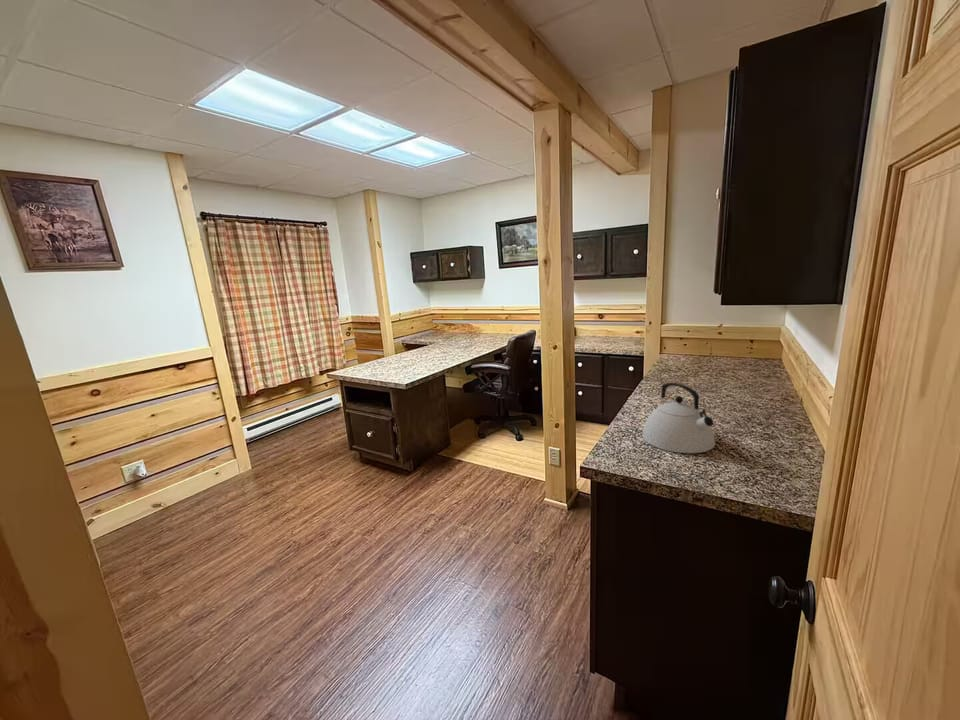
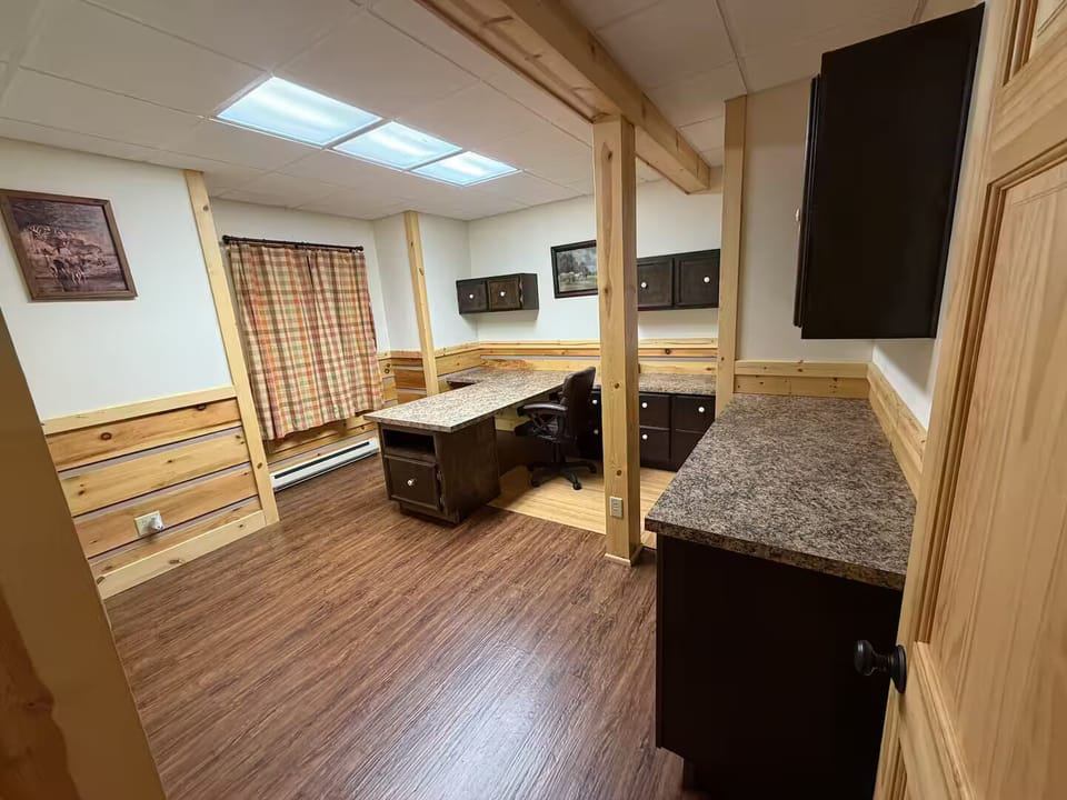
- kettle (679, 412)
